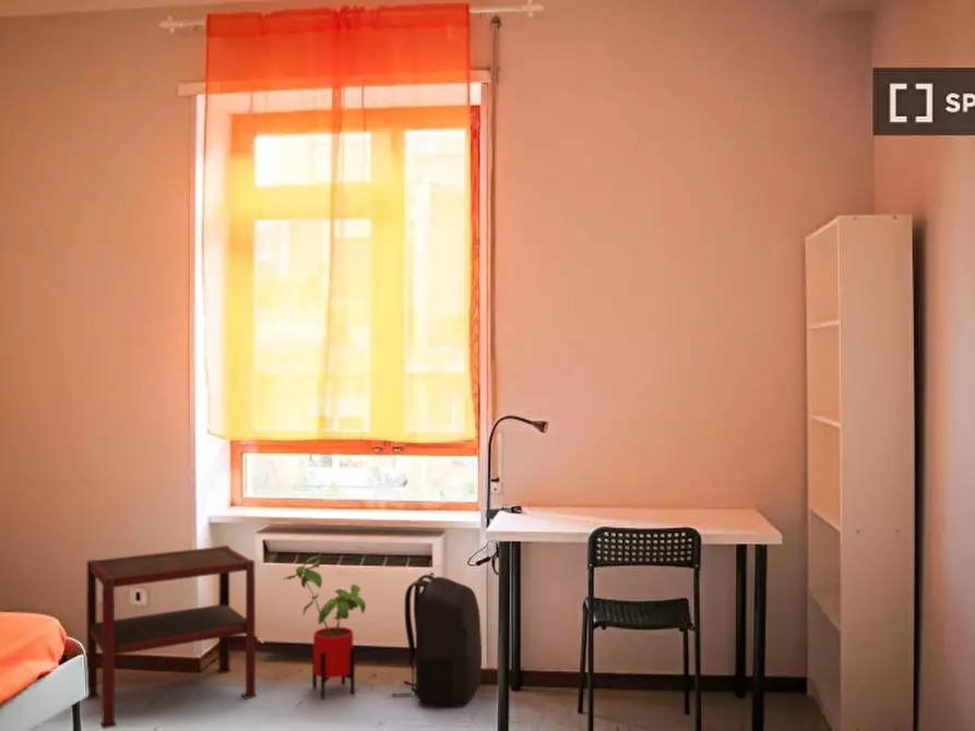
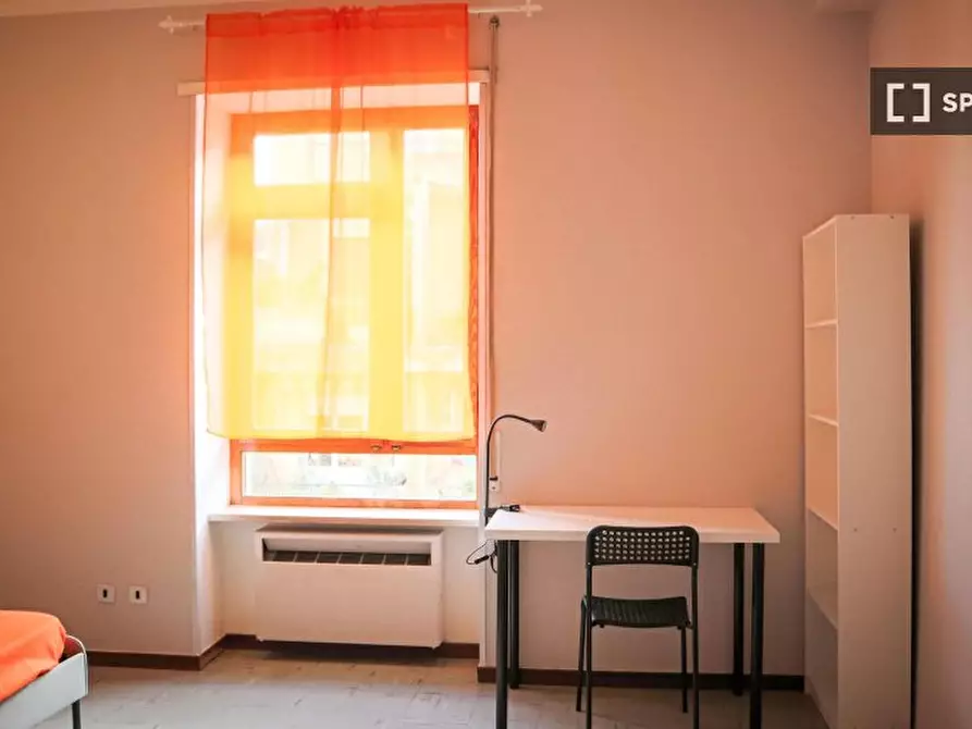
- house plant (326, 625)
- side table (170, 628)
- backpack (437, 632)
